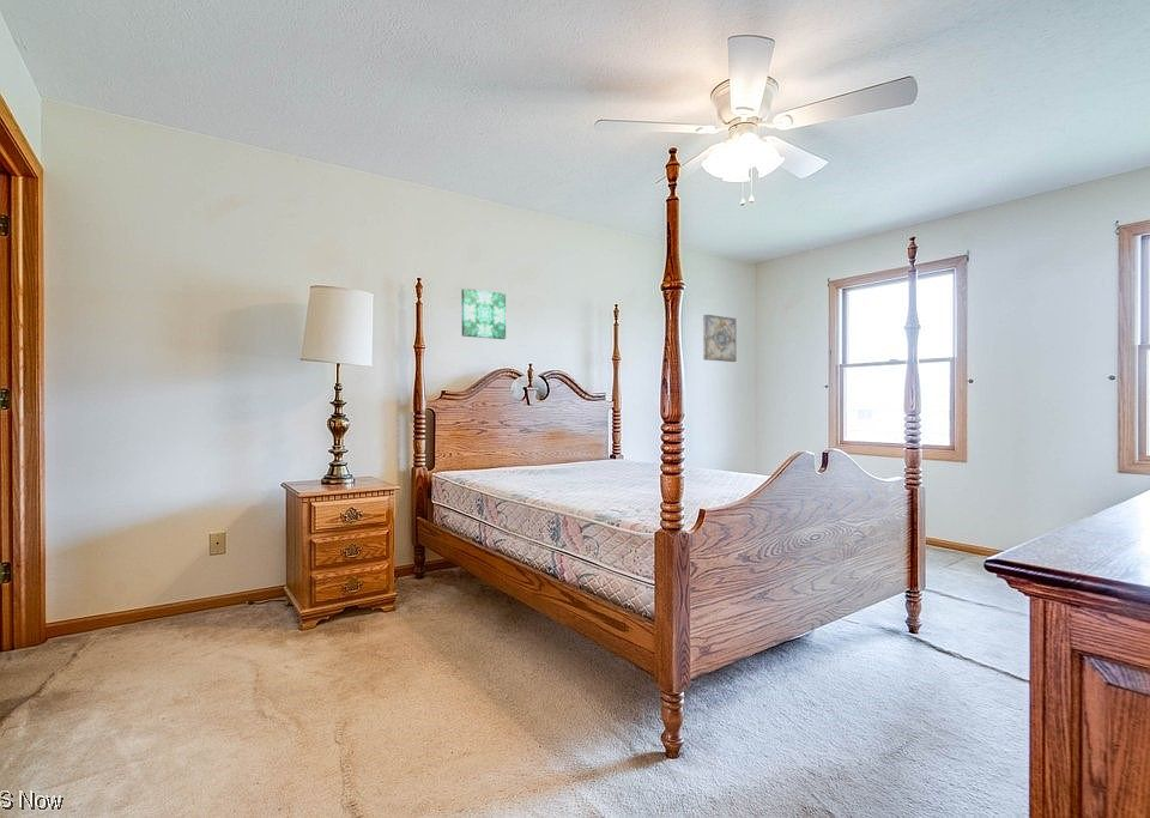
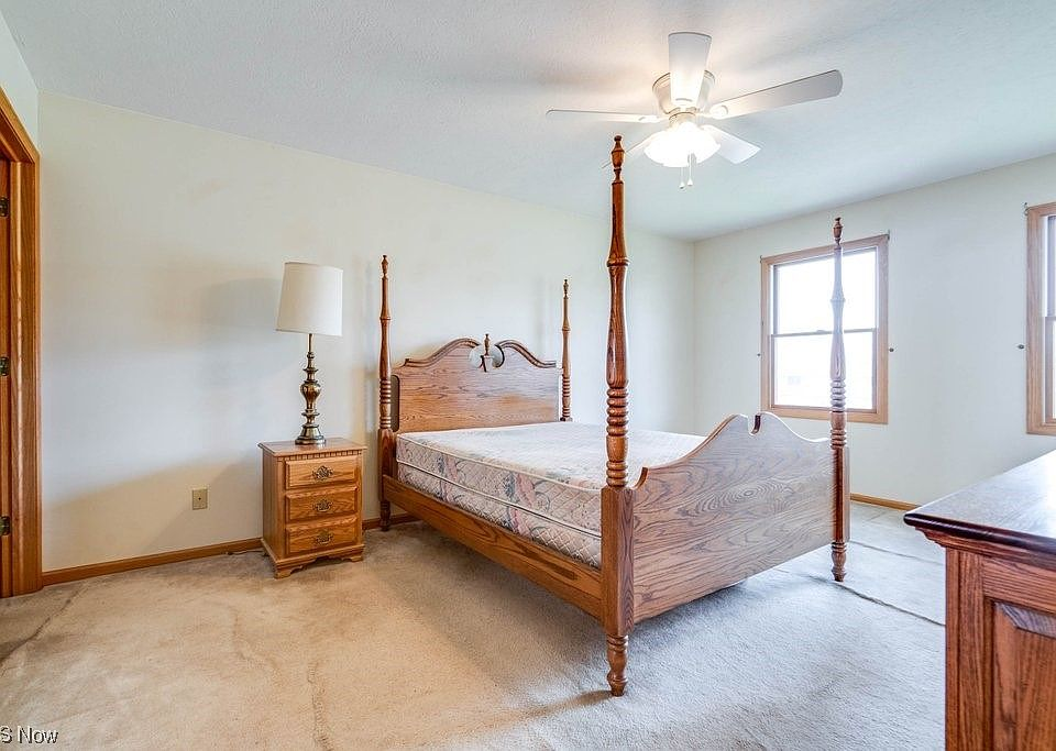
- wall art (720, 338)
- wall art (484, 314)
